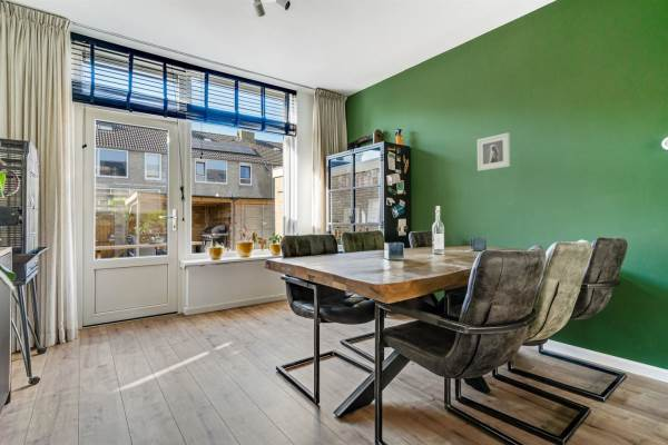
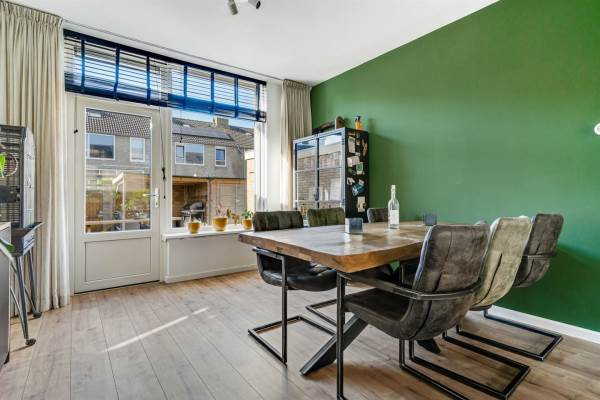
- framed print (492, 152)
